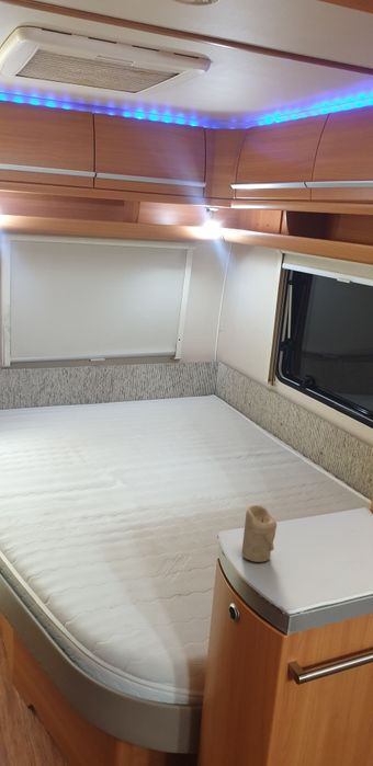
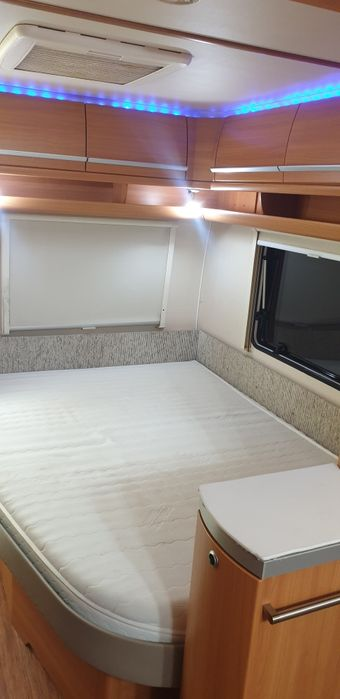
- candle (260, 534)
